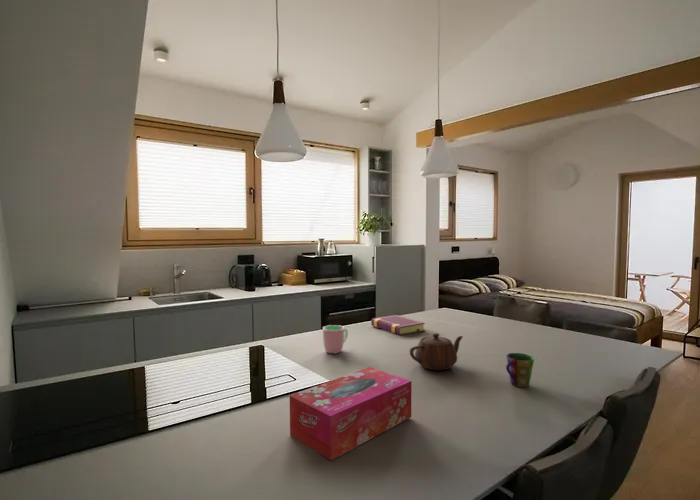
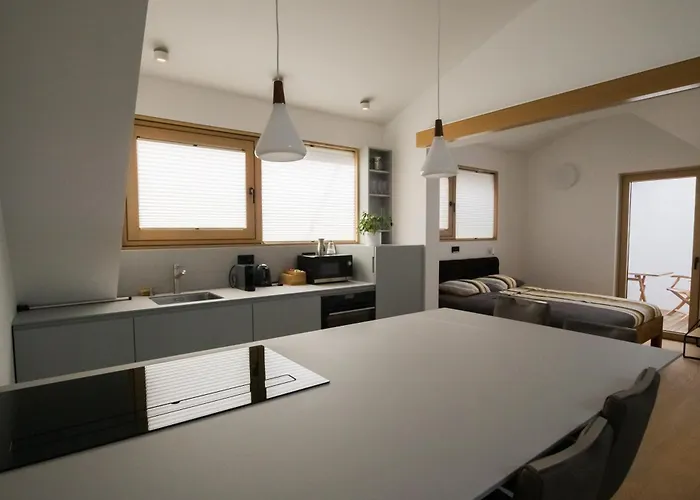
- cup (517, 371)
- teapot (437, 349)
- book (397, 324)
- cup (336, 338)
- tissue box (353, 406)
